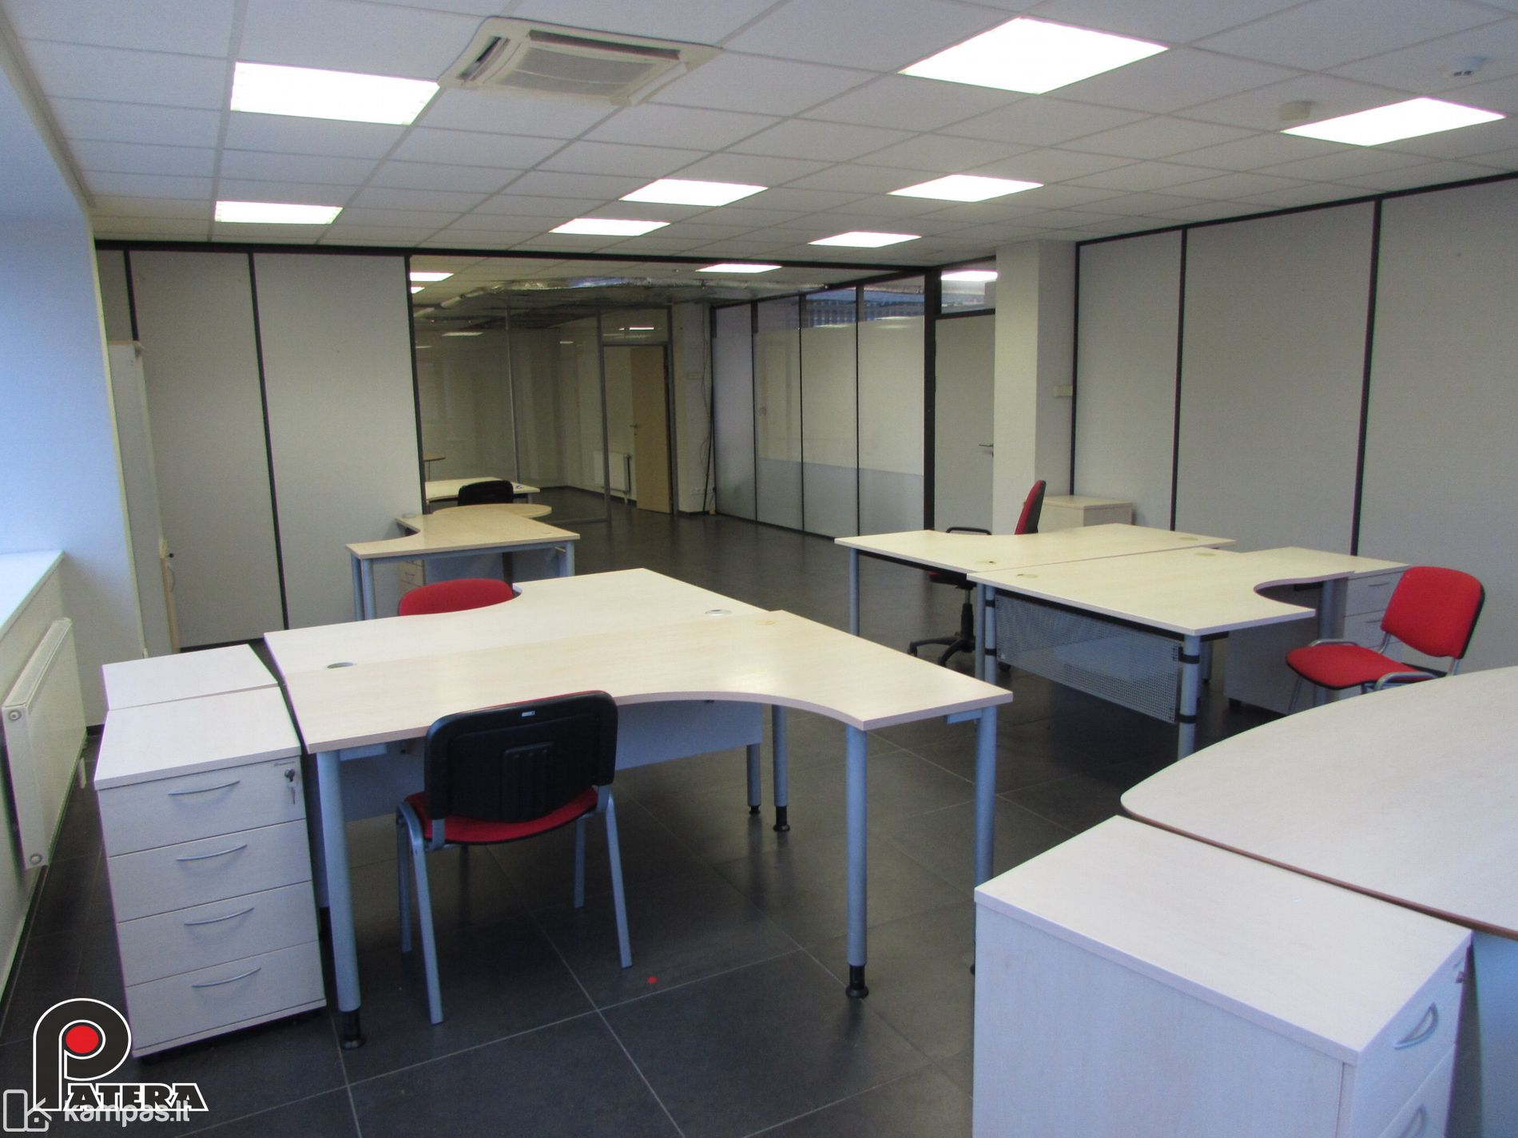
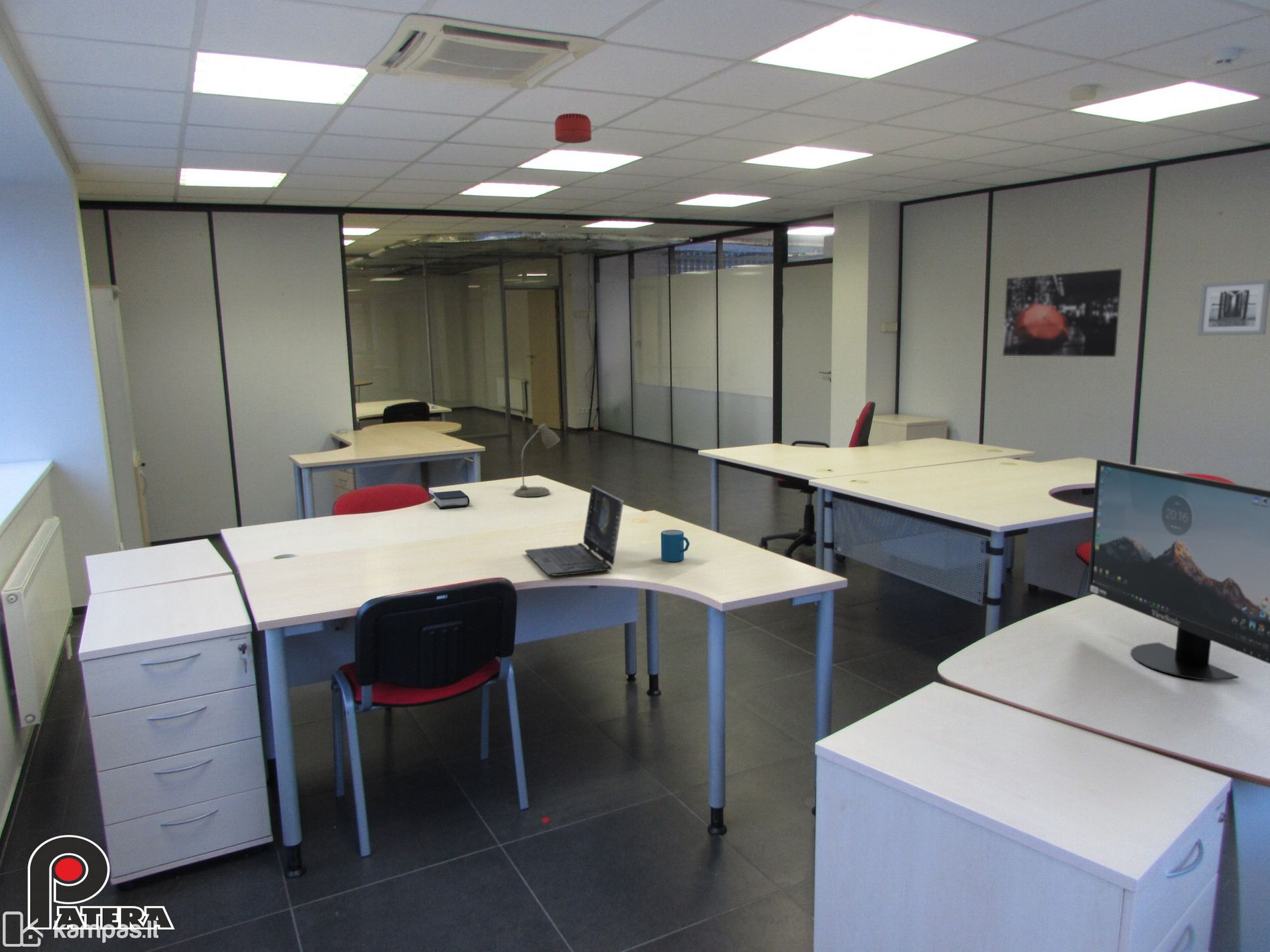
+ mug (676, 546)
+ desk lamp (523, 458)
+ smoke detector (573, 128)
+ wall art (1233, 308)
+ monitor (1181, 571)
+ laptop computer (584, 530)
+ book (451, 498)
+ wall art (1058, 315)
